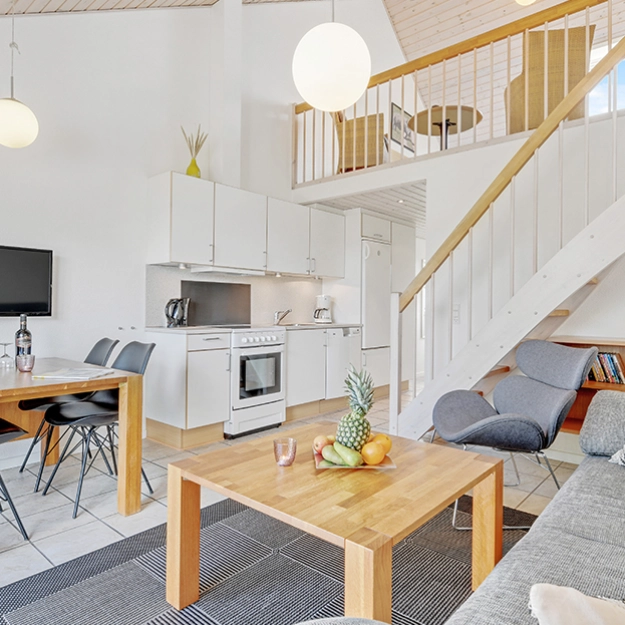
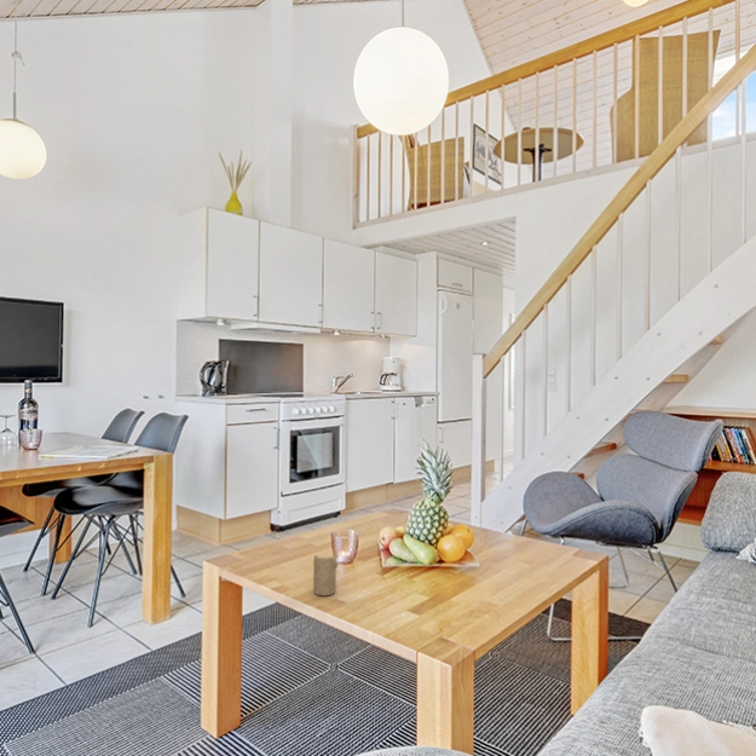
+ candle (324, 572)
